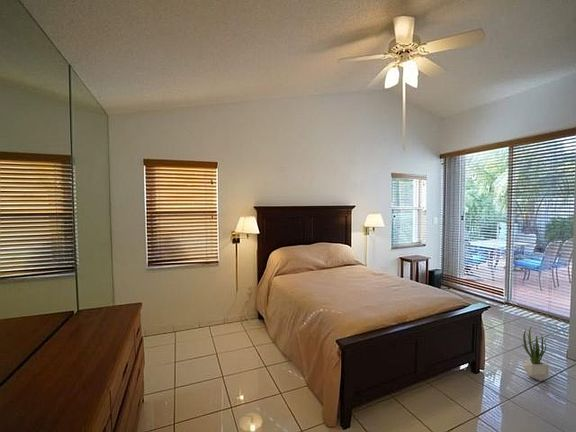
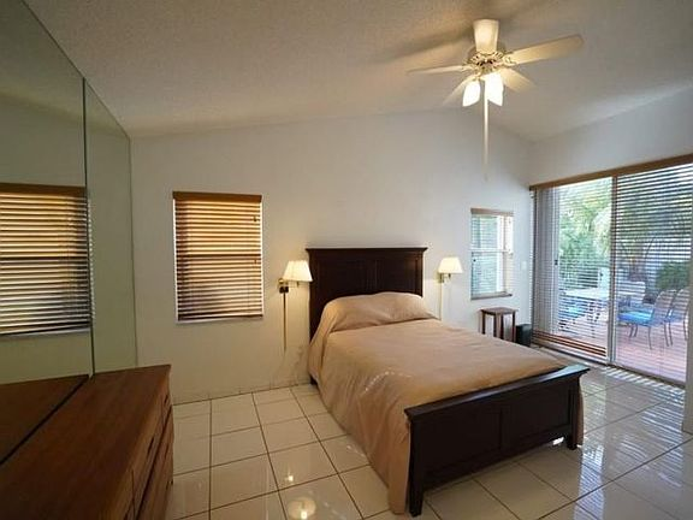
- potted plant (533, 353)
